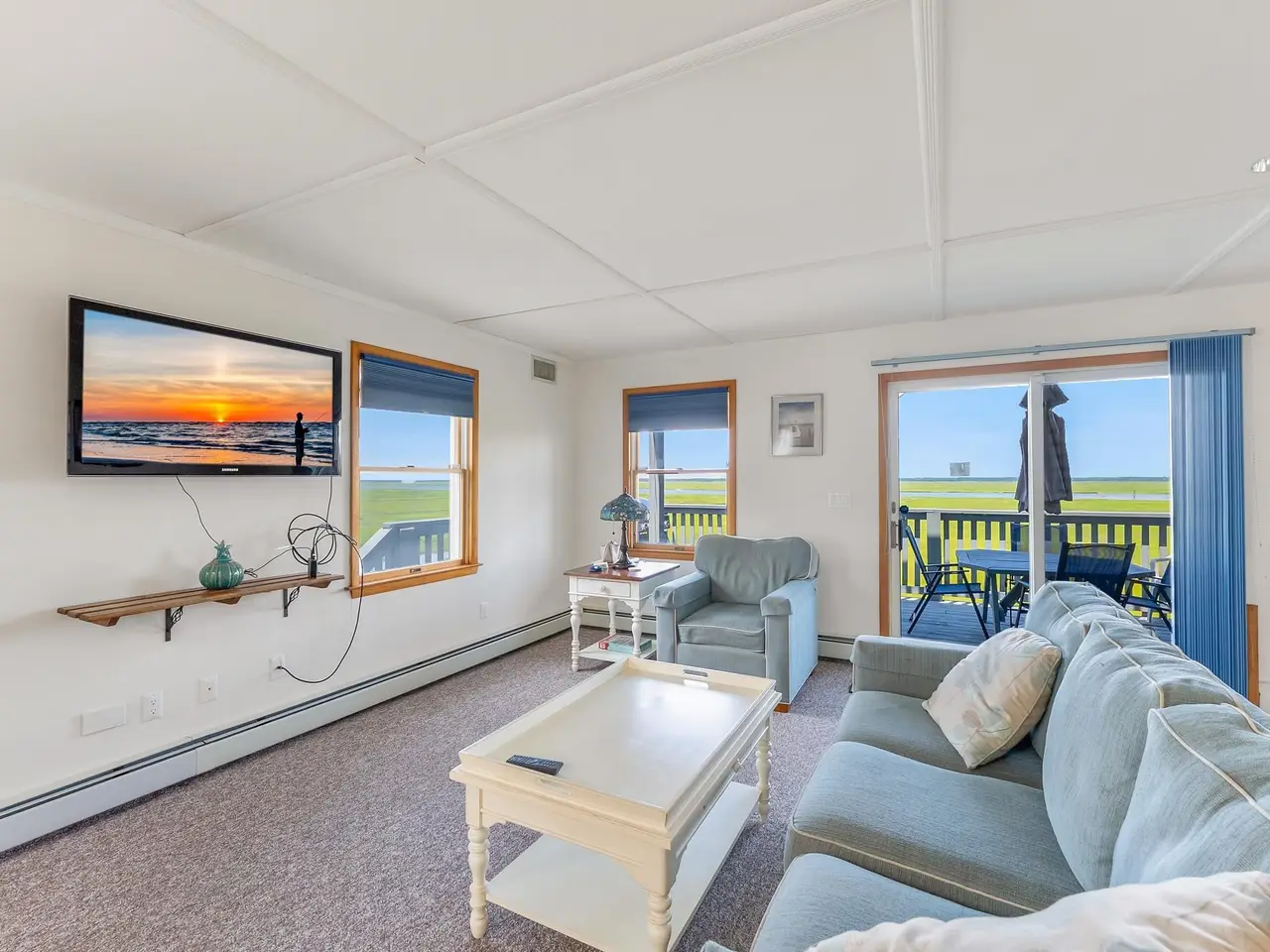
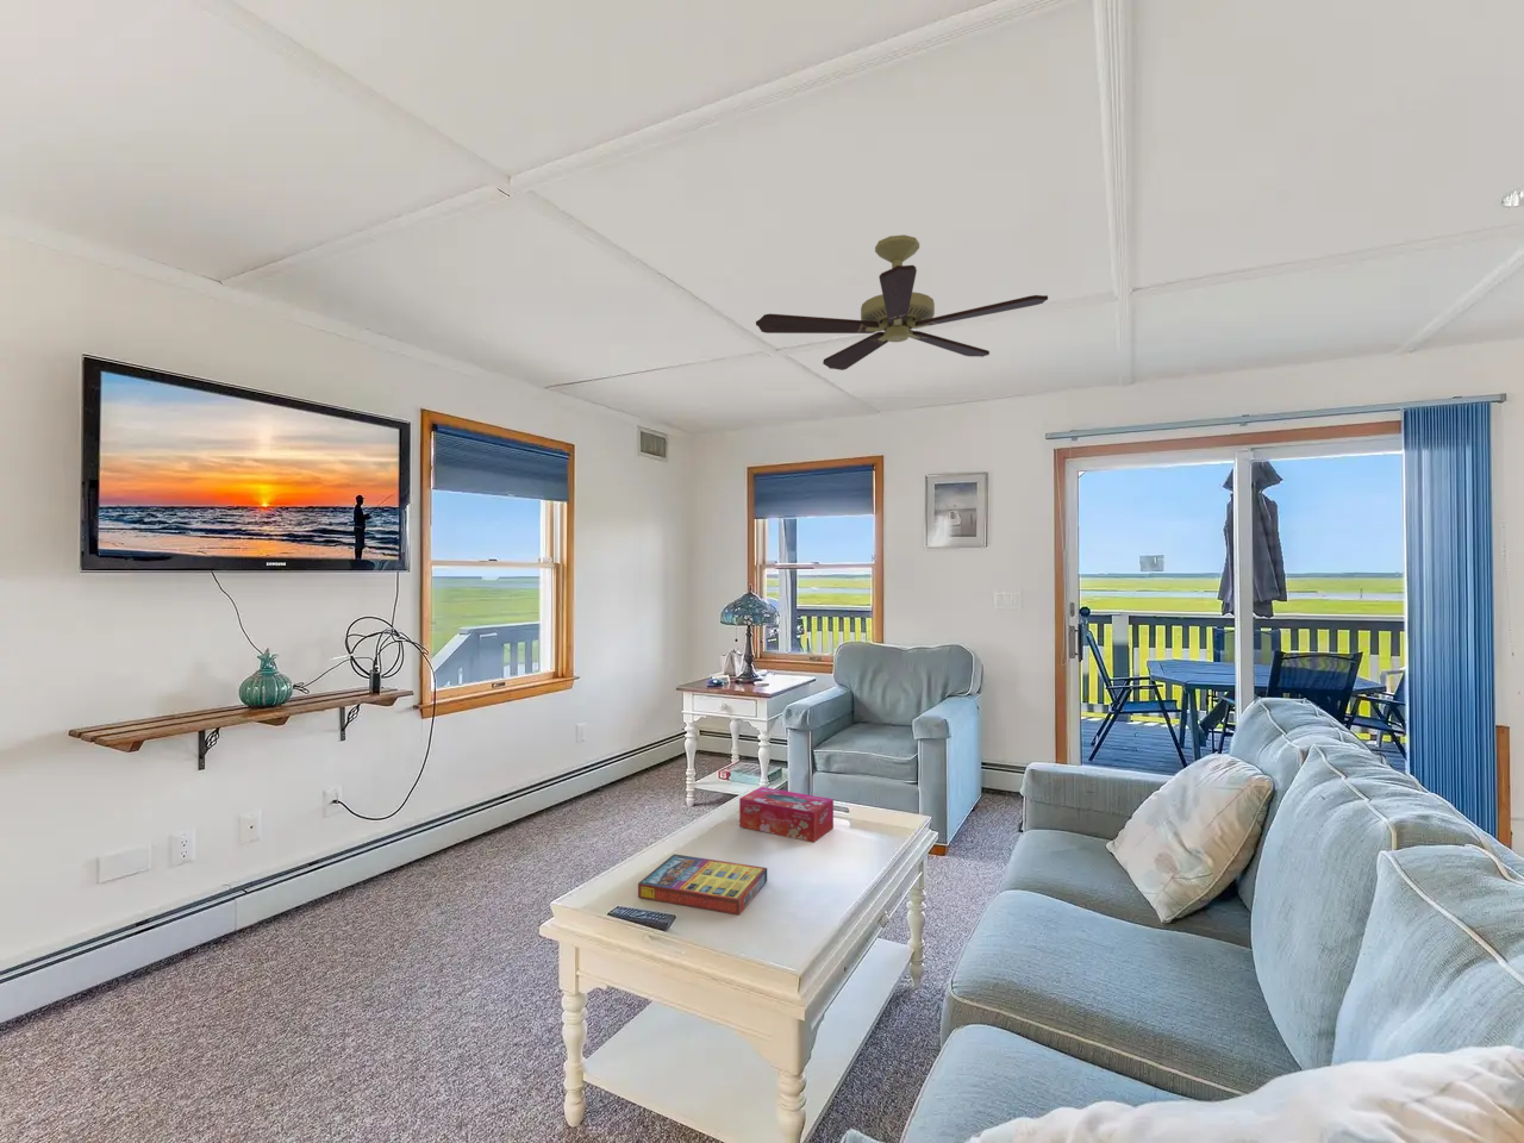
+ ceiling fan (894, 287)
+ game compilation box (703, 882)
+ tissue box (786, 812)
